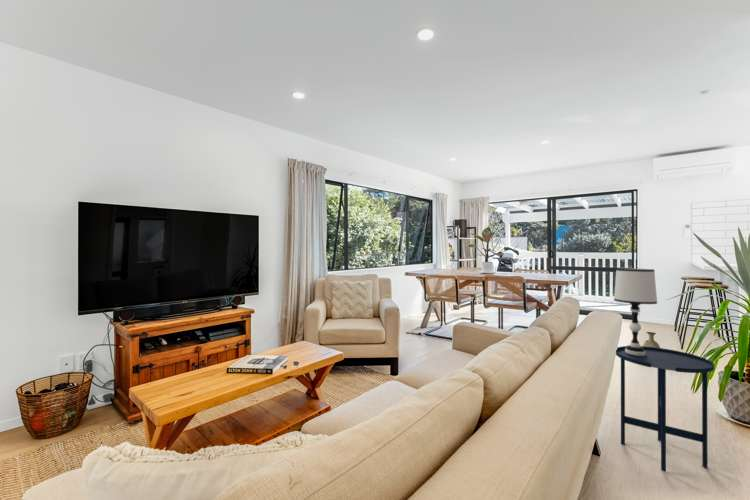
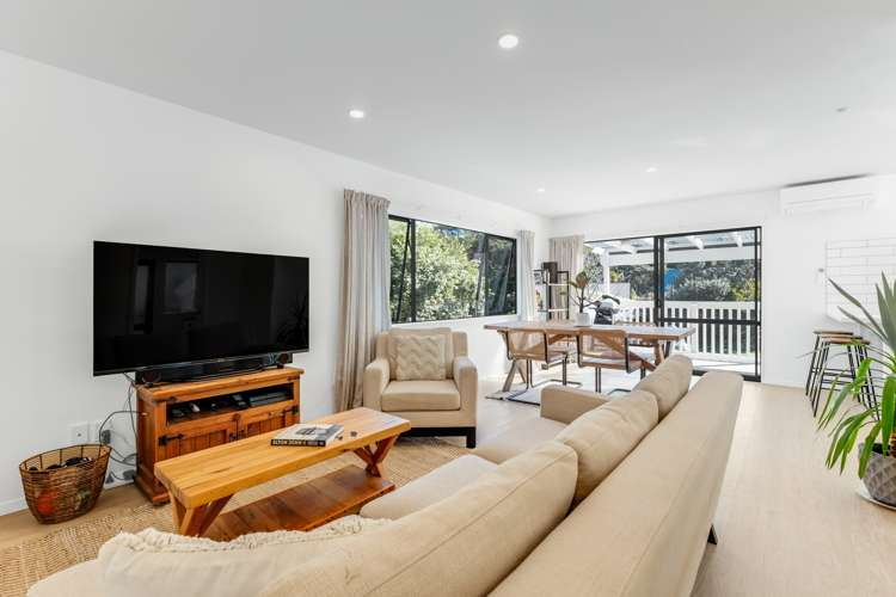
- side table (661, 405)
- table lamp (635, 310)
- vase (651, 345)
